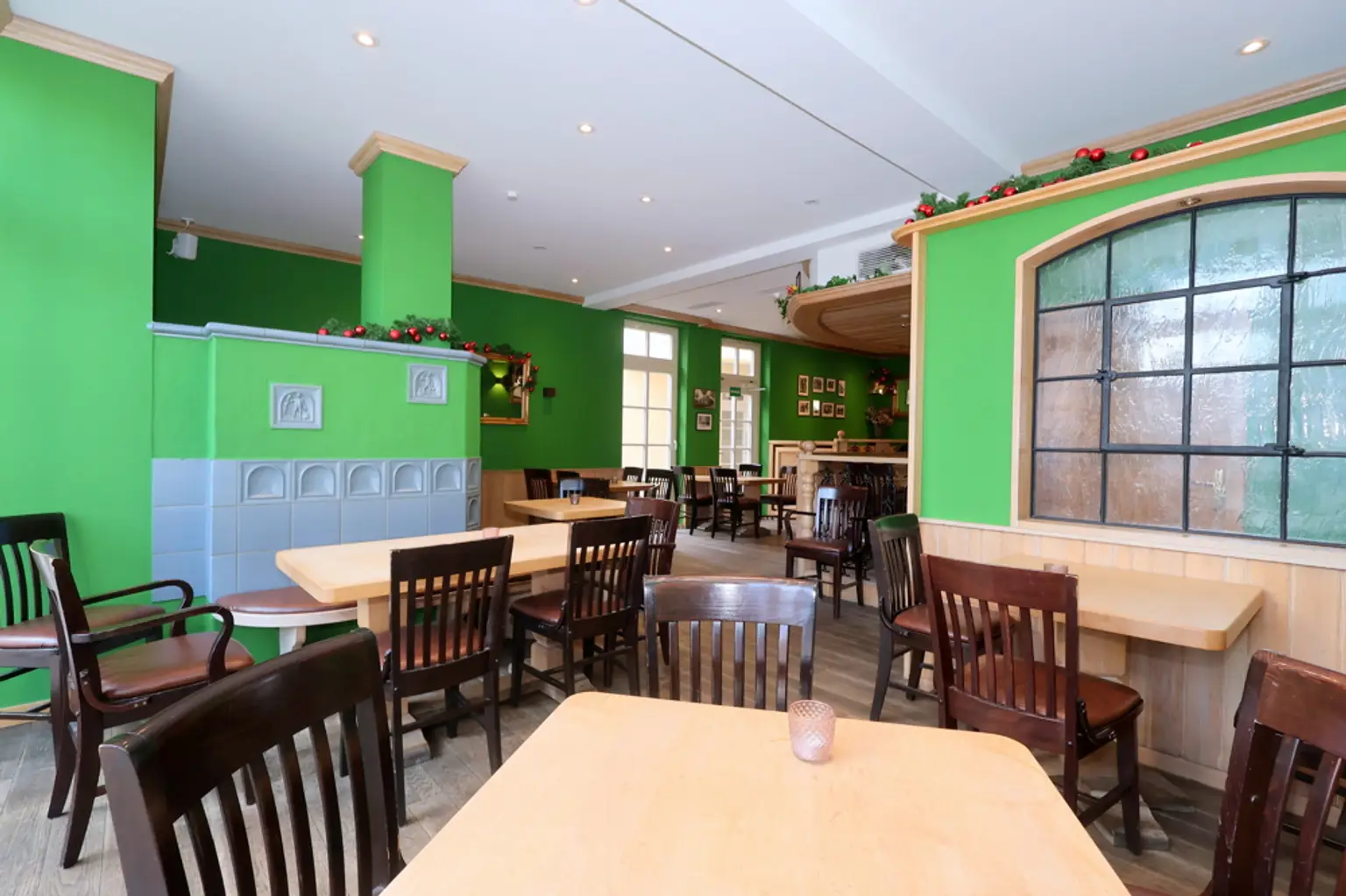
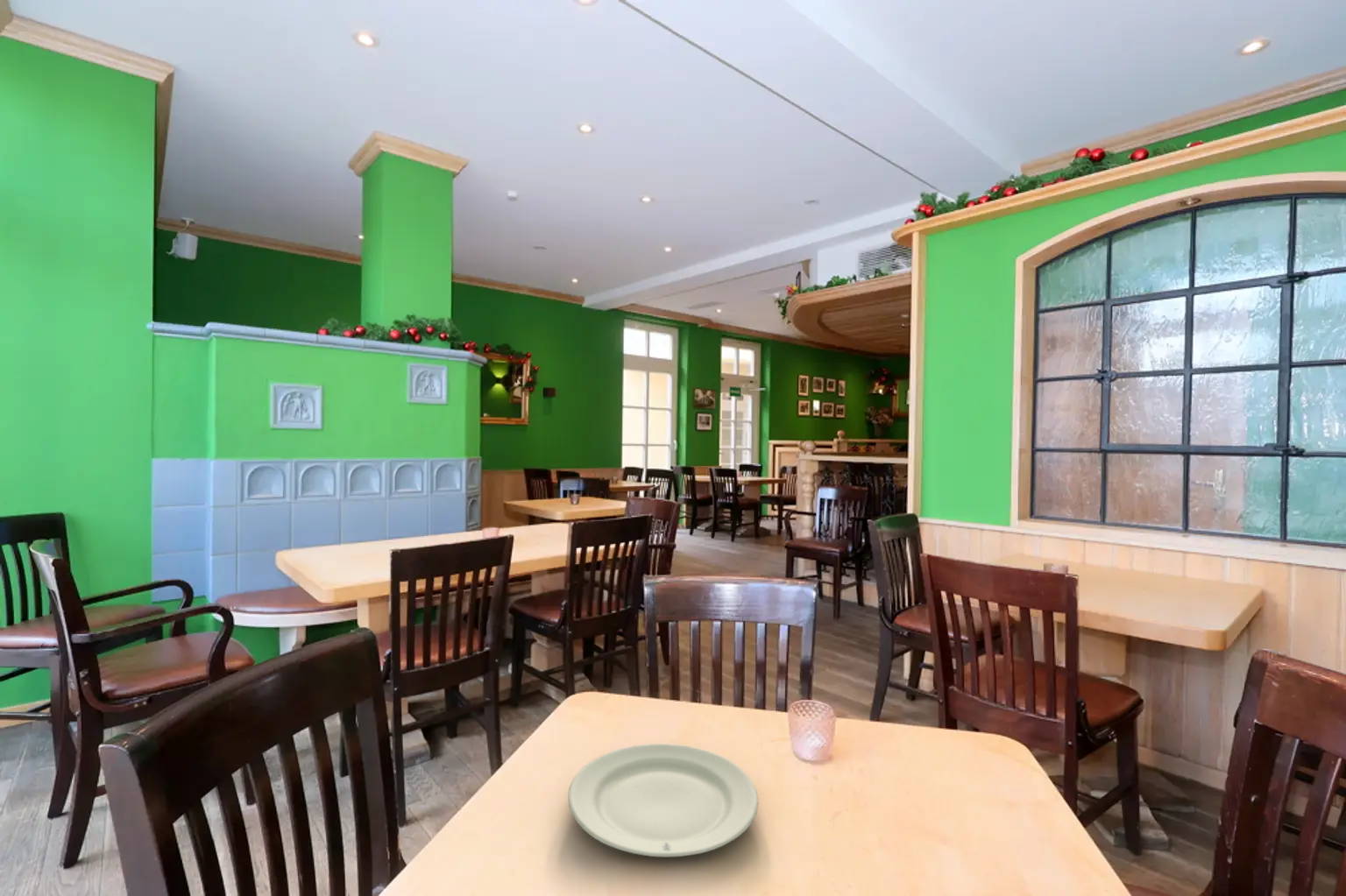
+ chinaware (662, 799)
